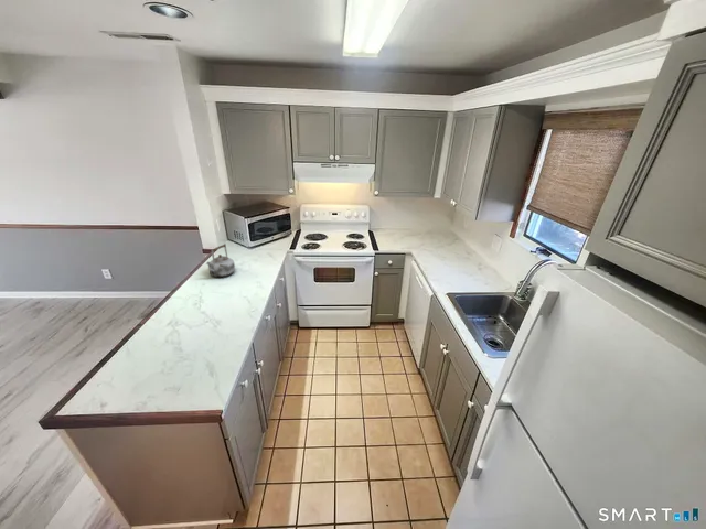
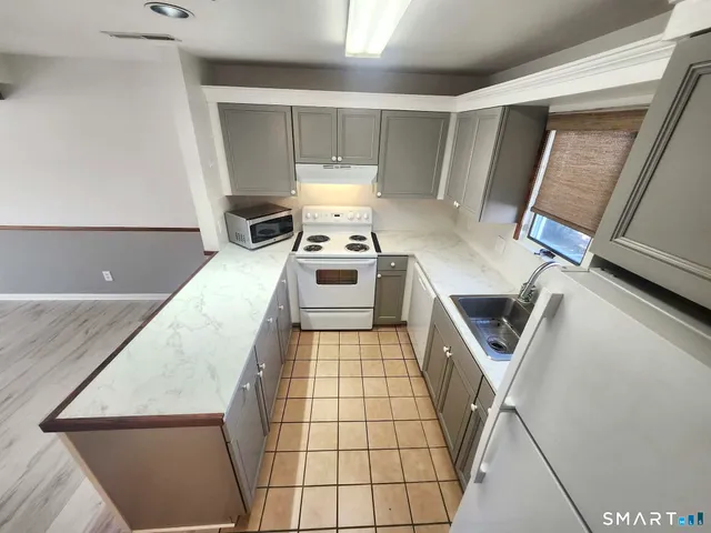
- kettle (218, 260)
